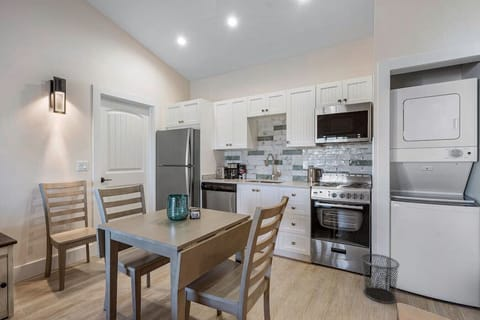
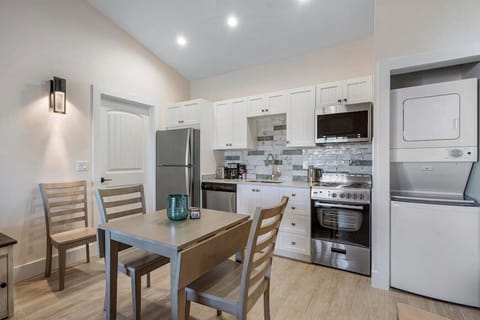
- waste bin (379, 277)
